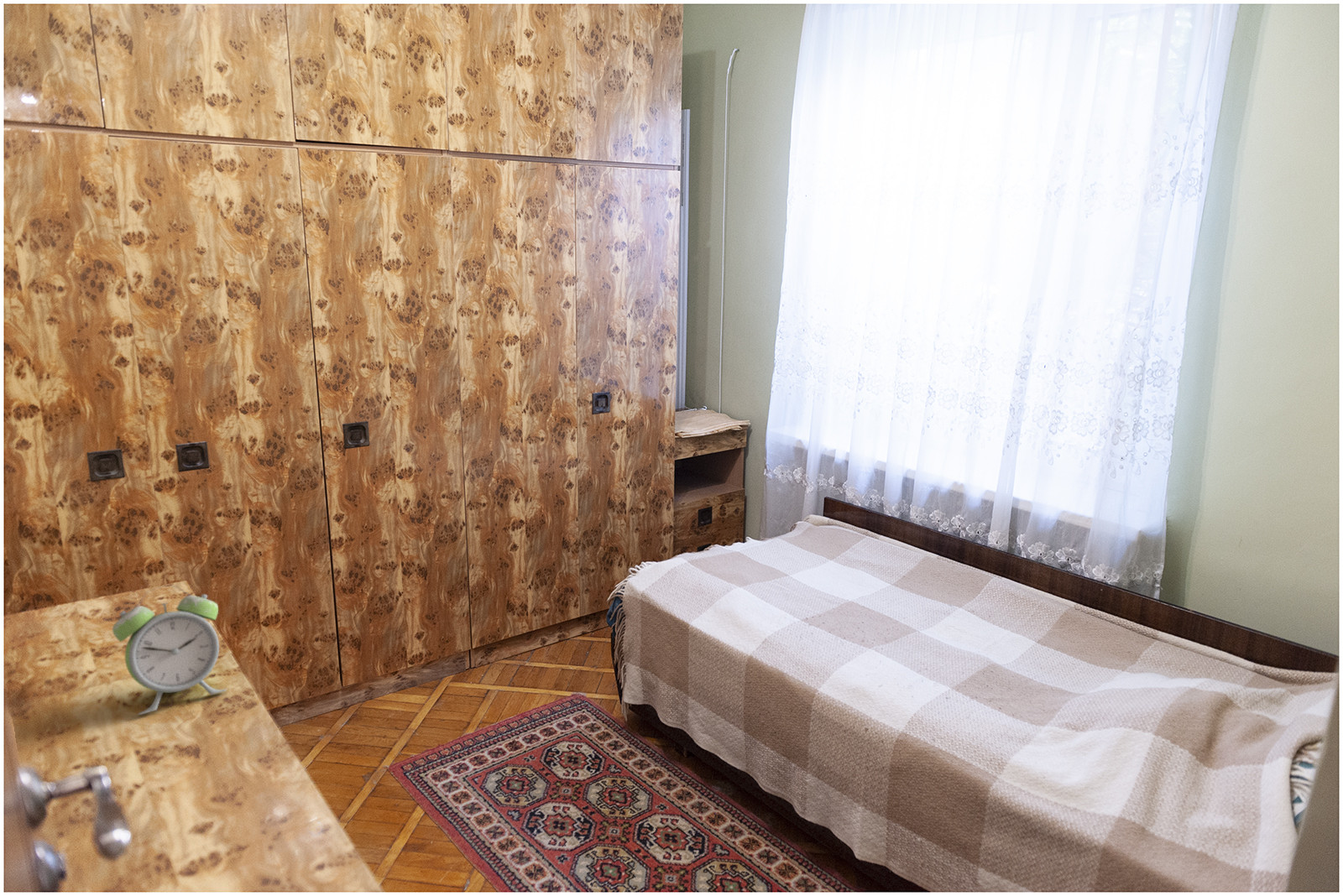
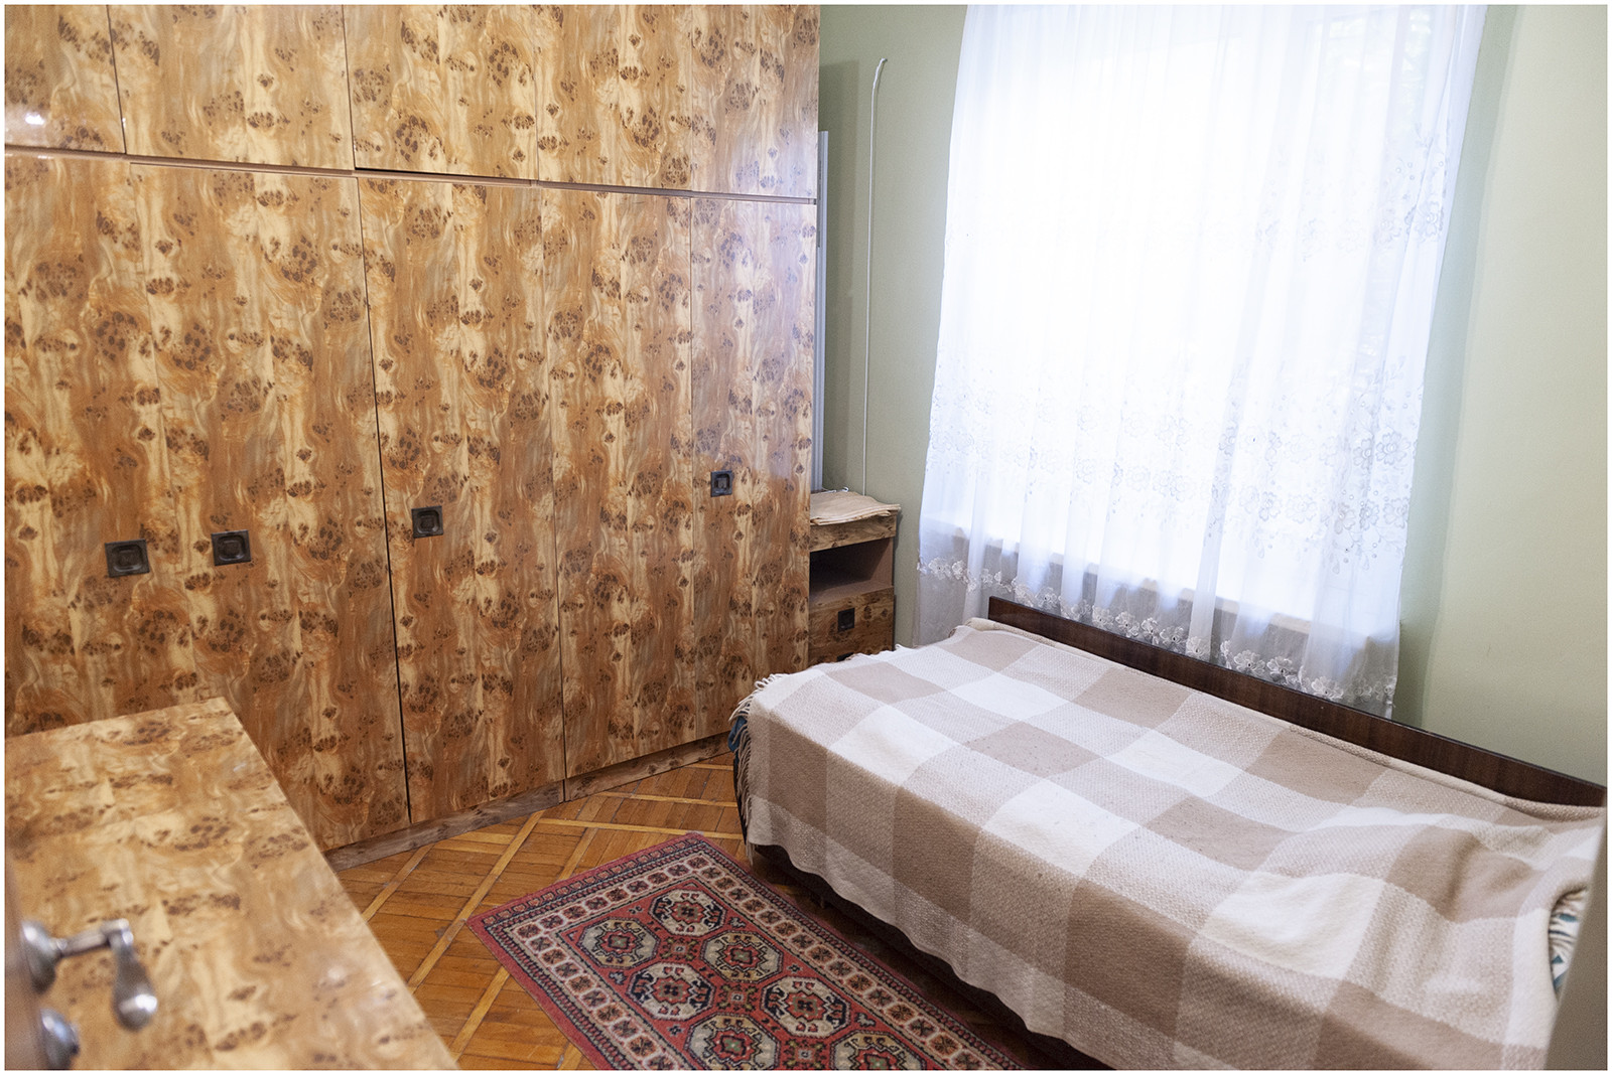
- alarm clock (171, 643)
